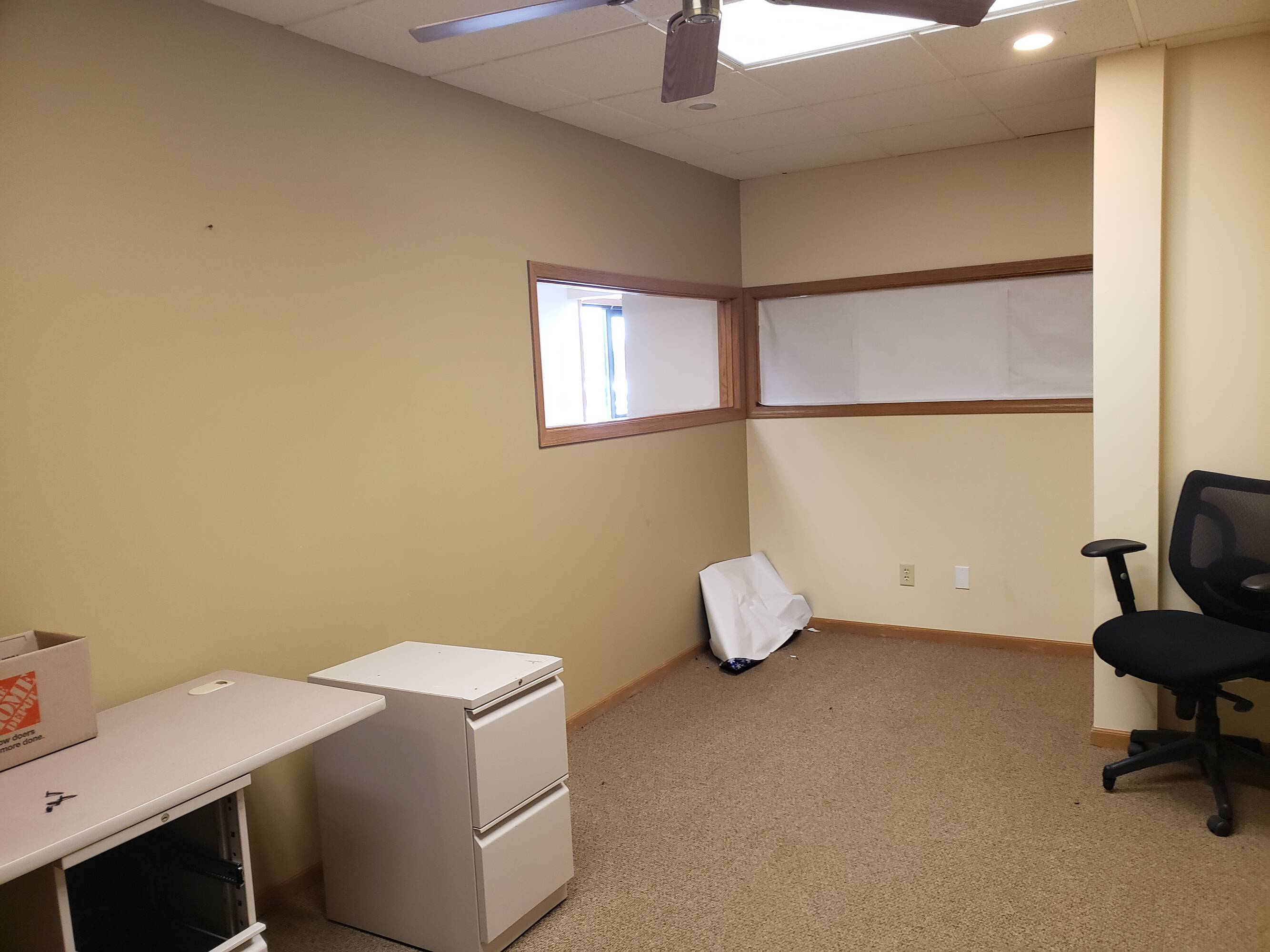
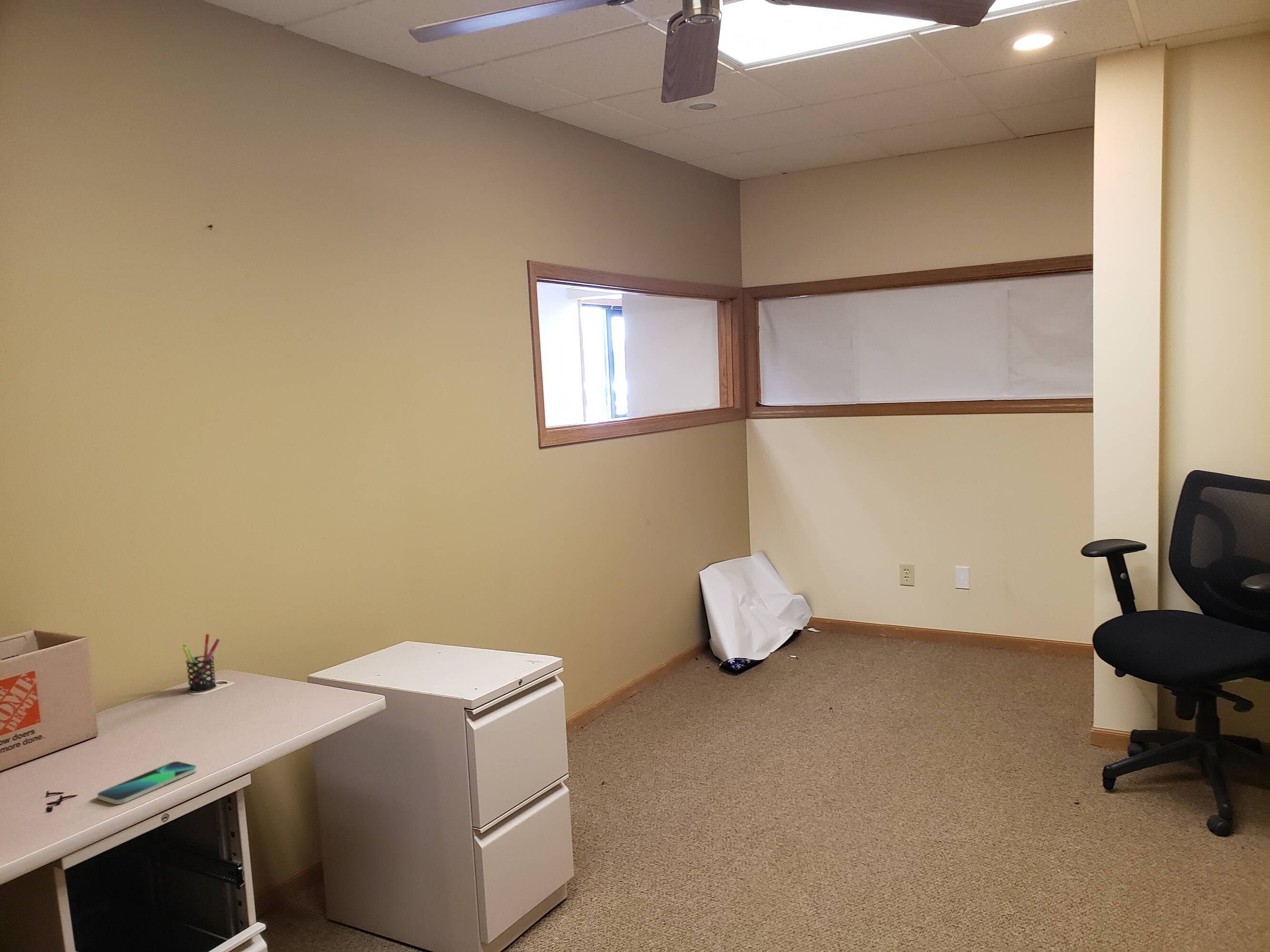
+ smartphone (149, 782)
+ pen holder (199, 662)
